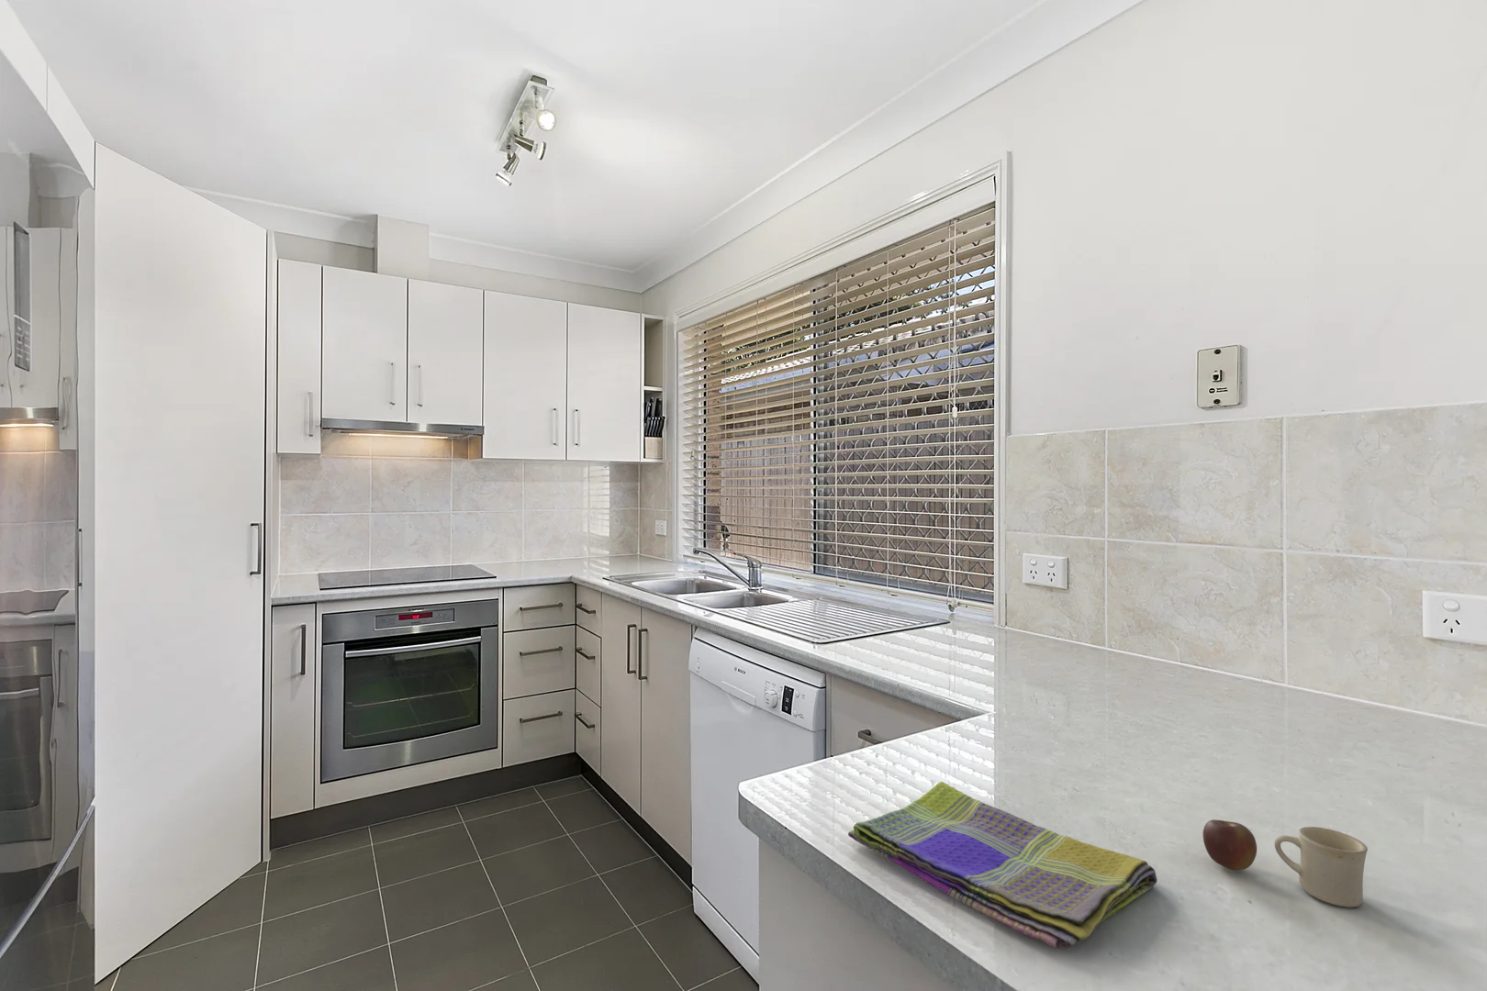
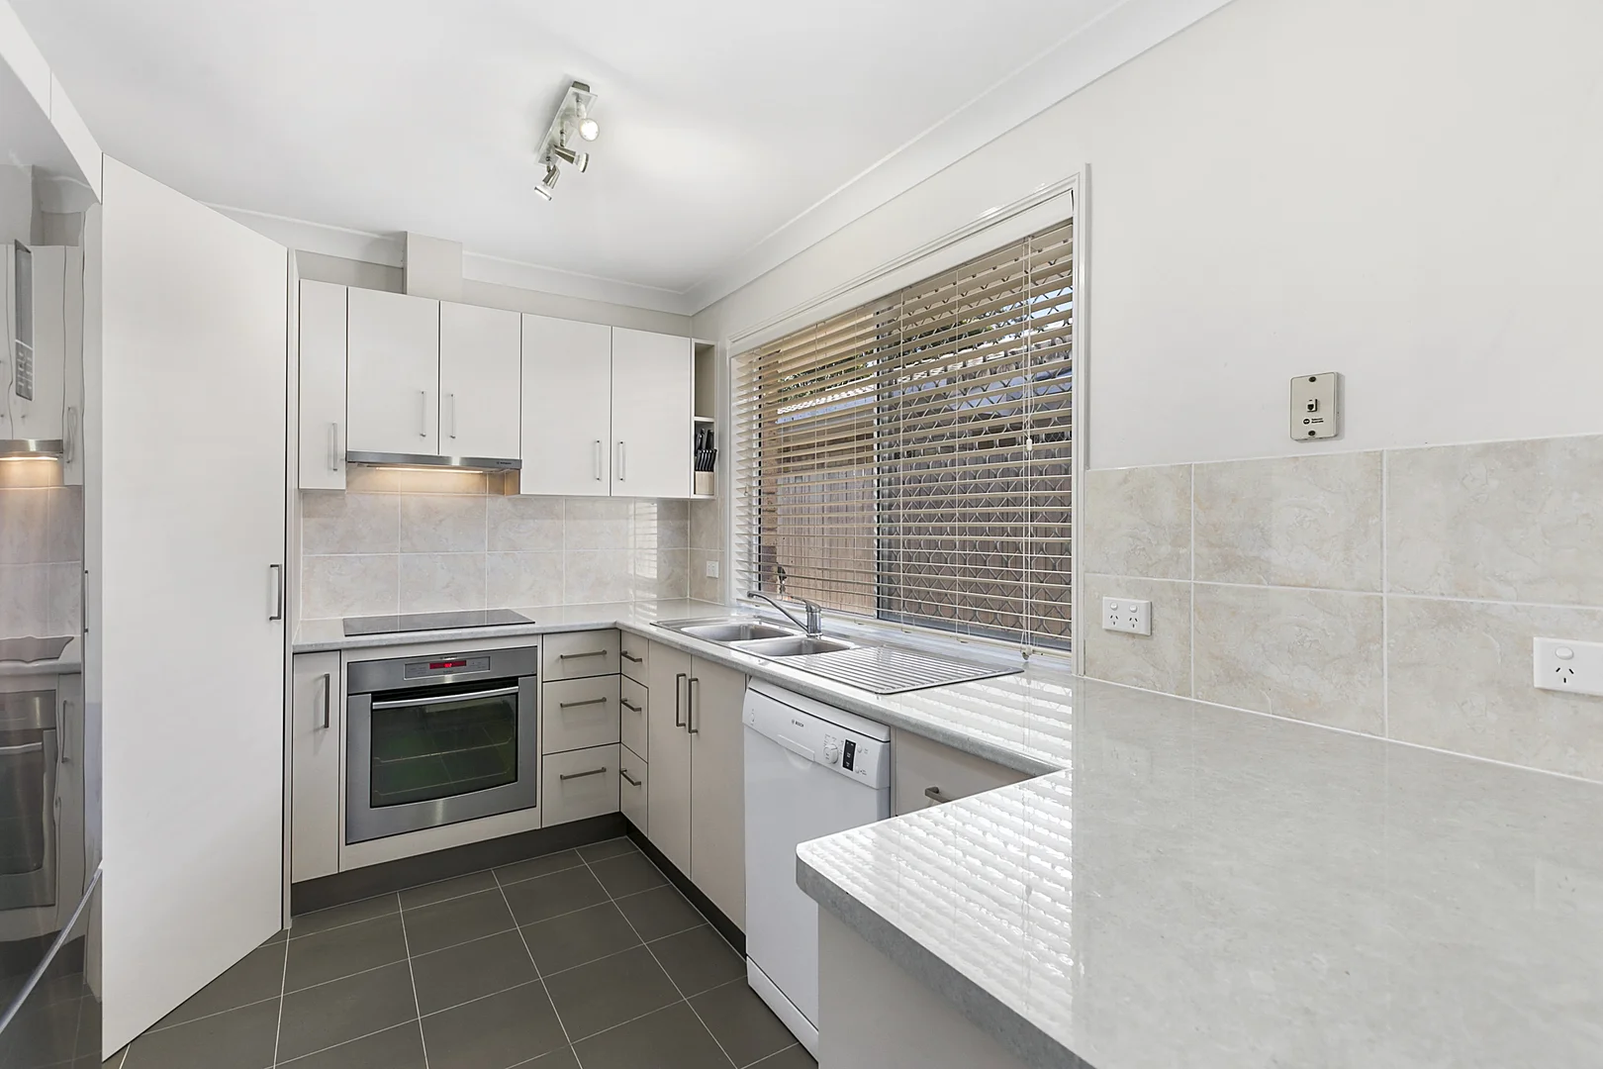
- mug (1280, 852)
- dish towel (996, 849)
